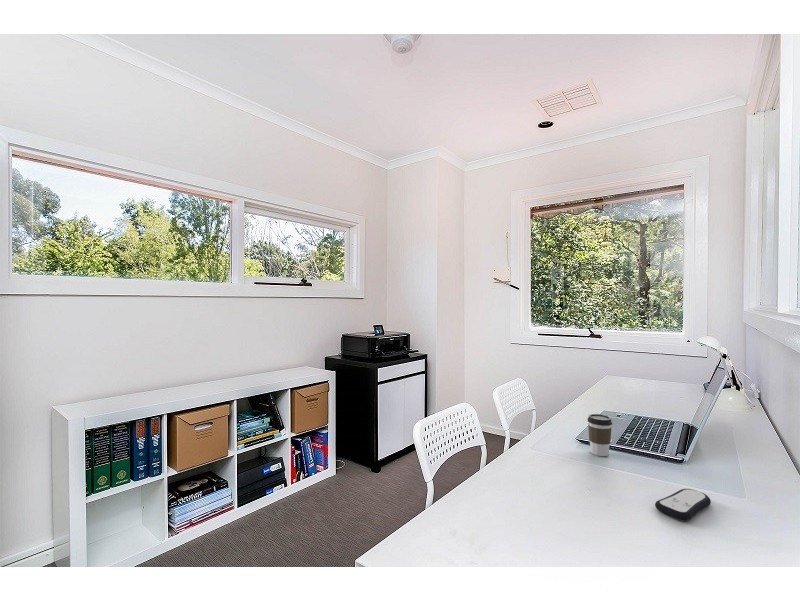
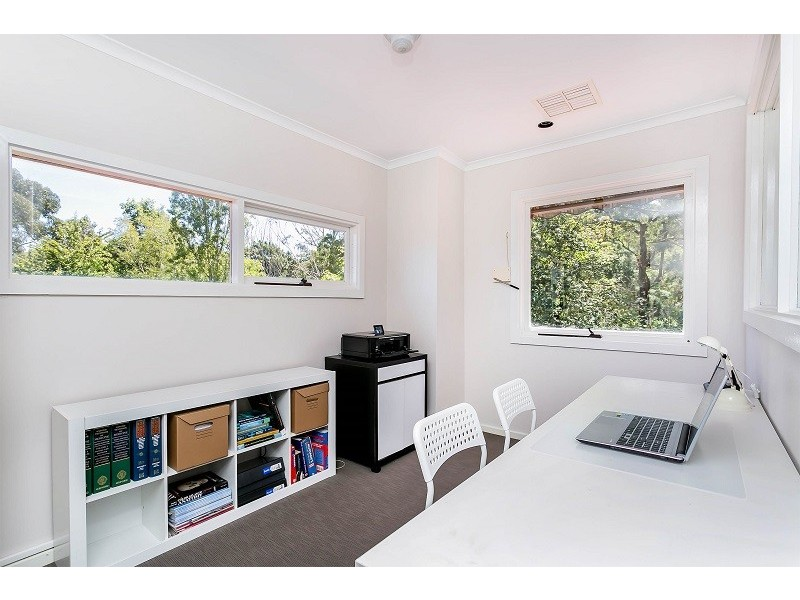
- coffee cup (599, 434)
- remote control (684, 502)
